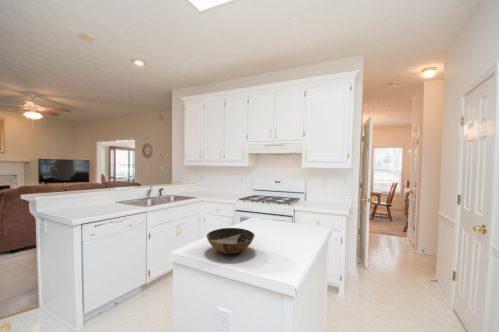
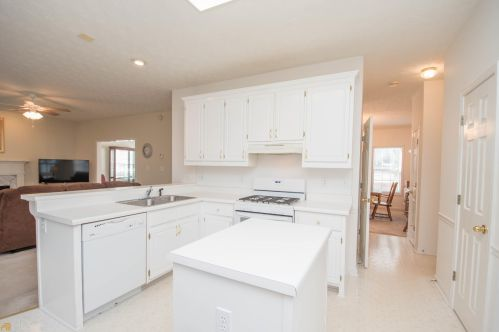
- bowl (230, 242)
